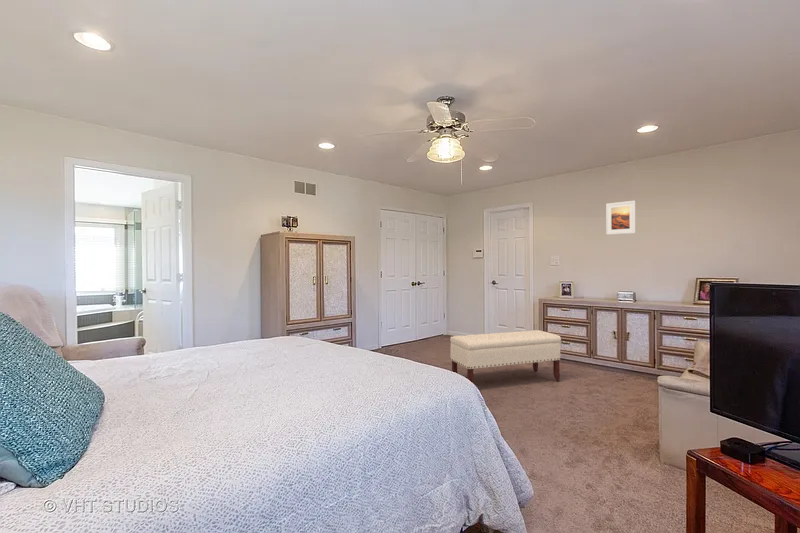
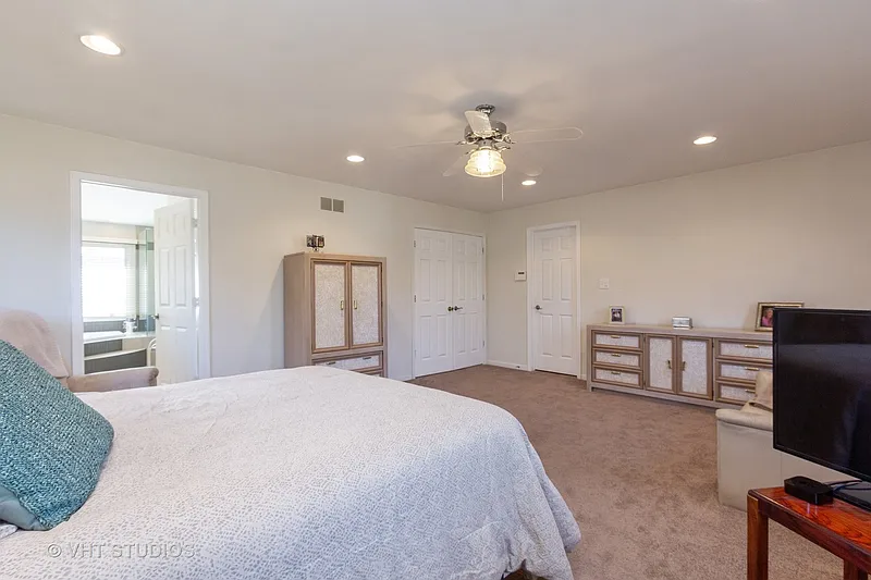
- bench (505, 358)
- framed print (620, 218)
